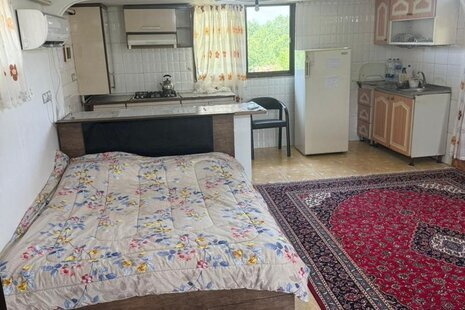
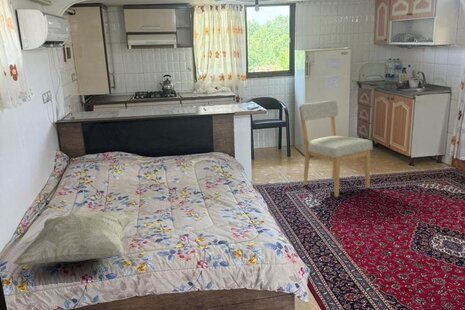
+ decorative pillow (80, 235)
+ chair (333, 145)
